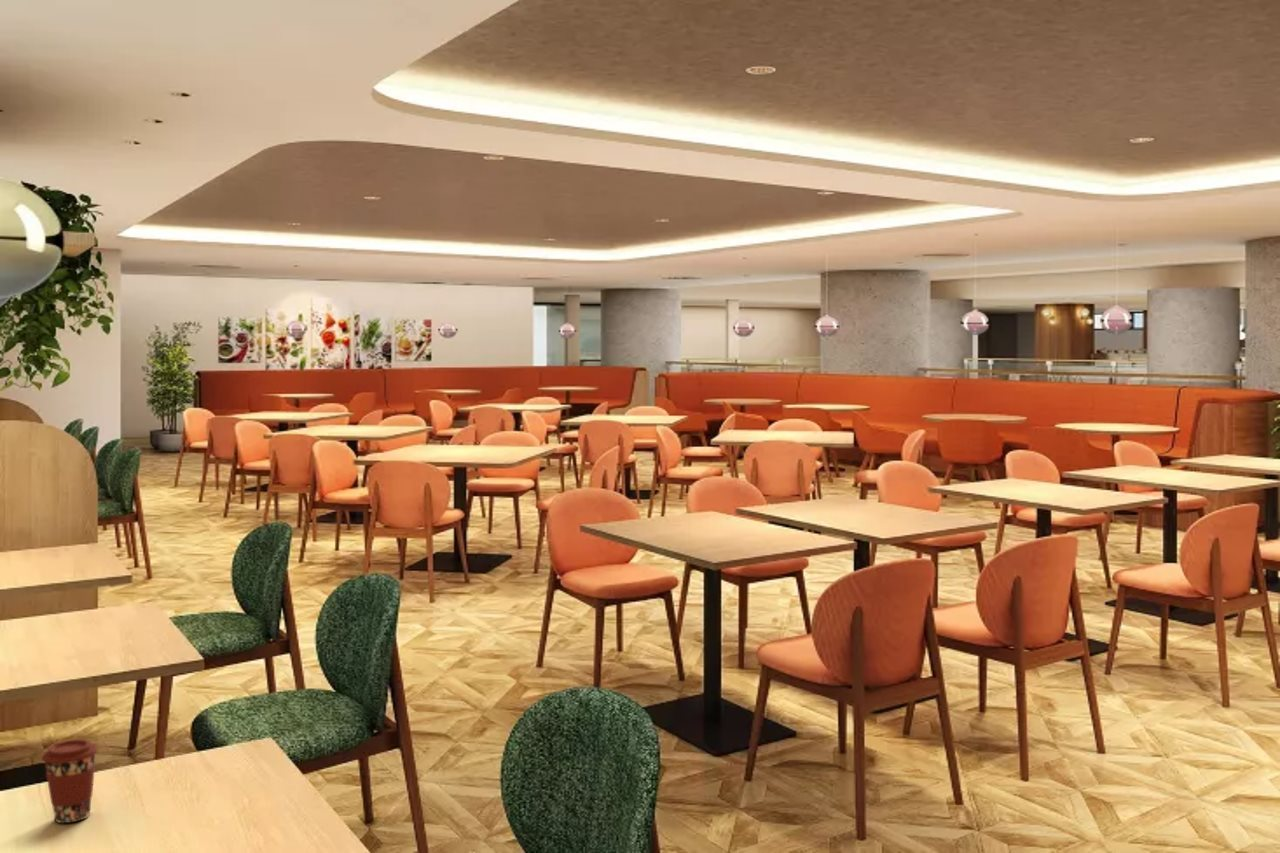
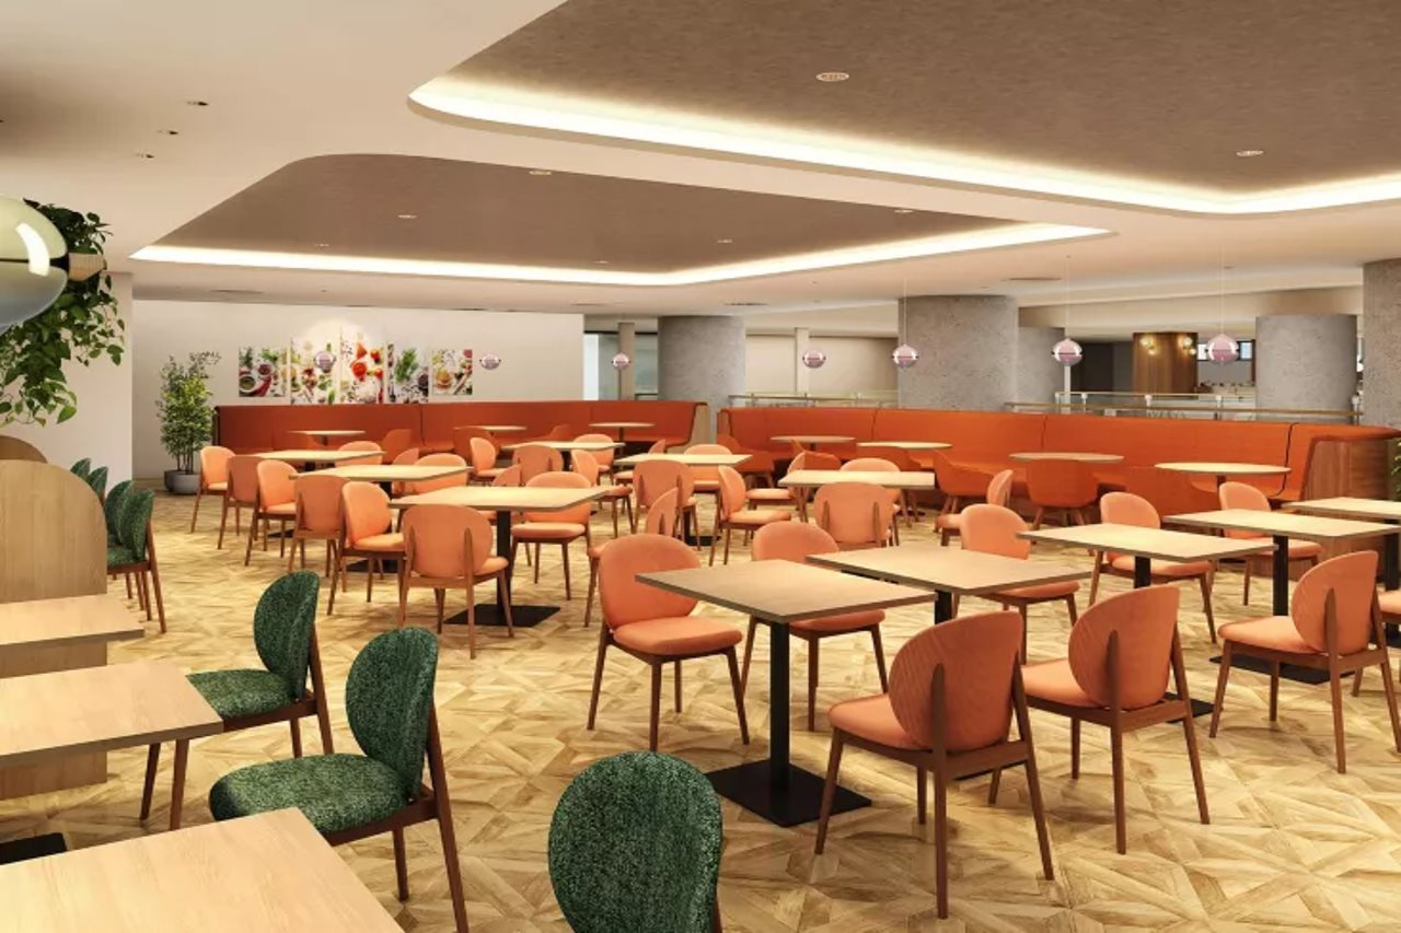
- coffee cup (71, 781)
